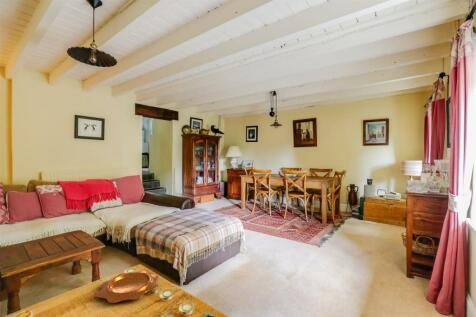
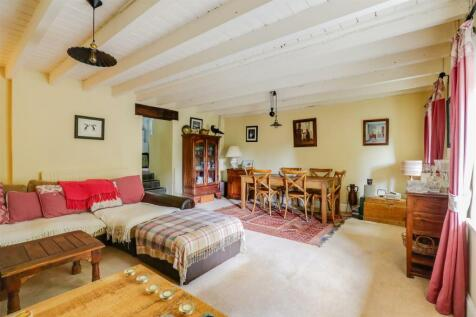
- decorative bowl (129, 284)
